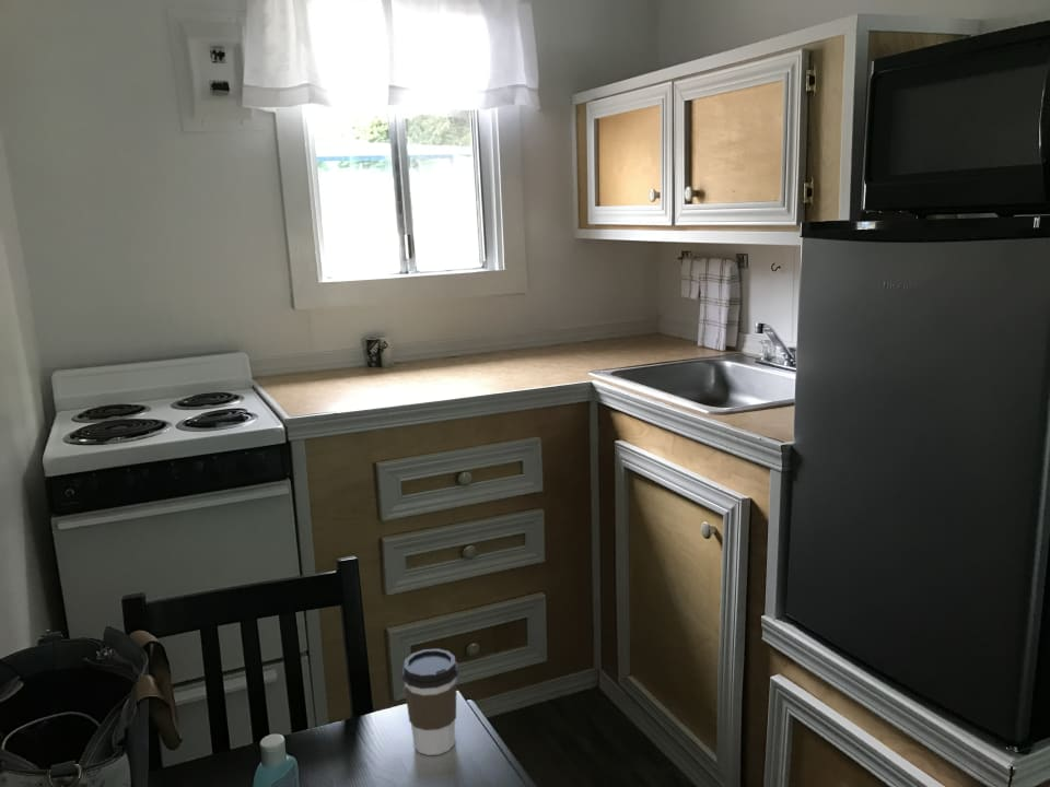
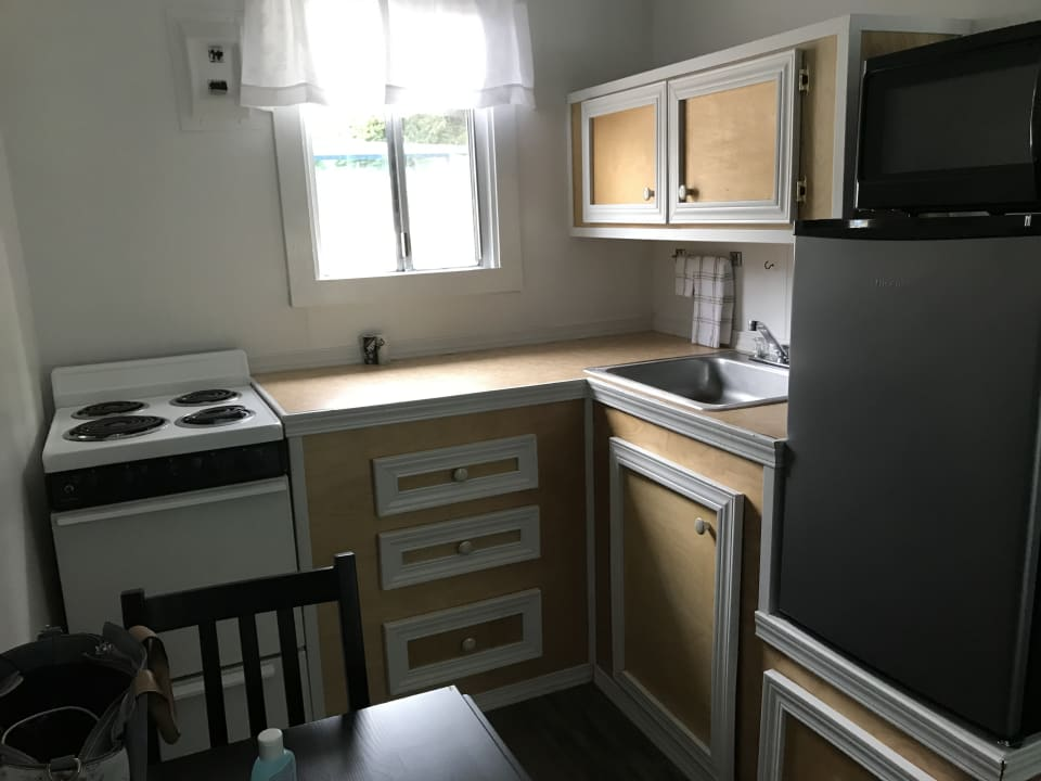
- coffee cup (432, 702)
